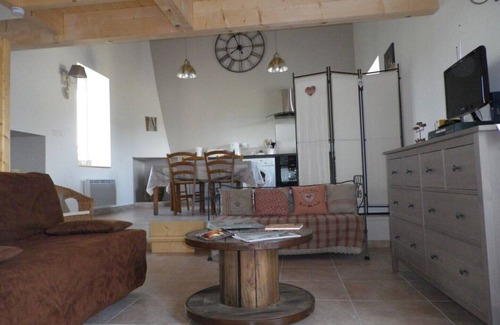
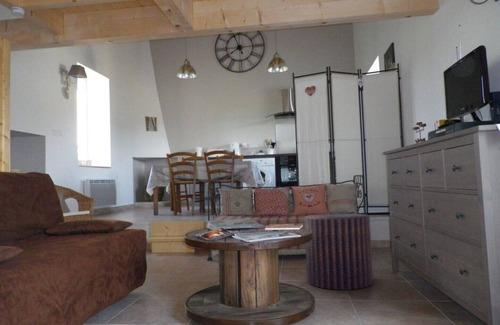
+ stool (337, 248)
